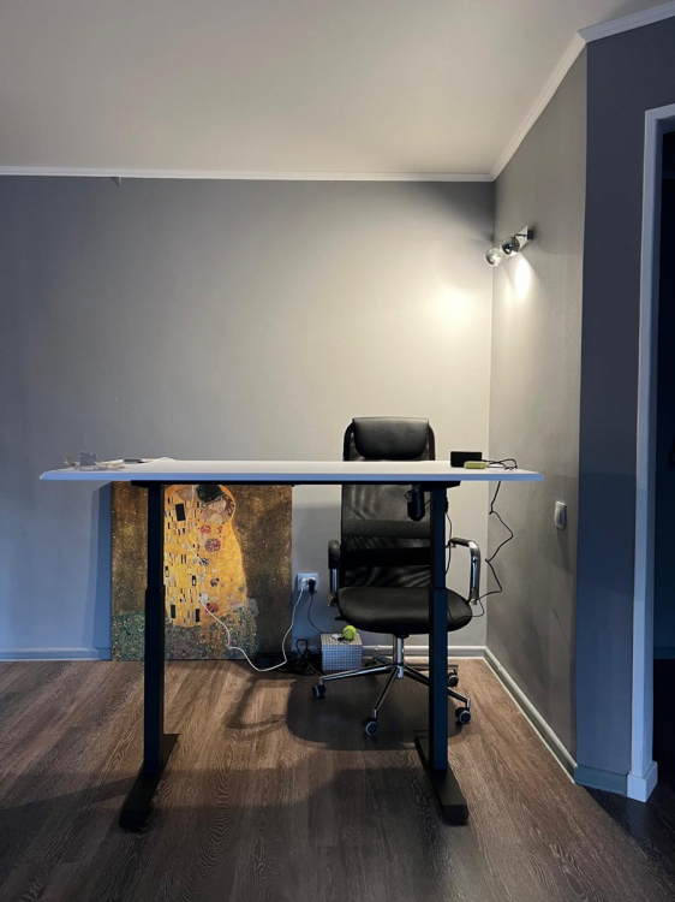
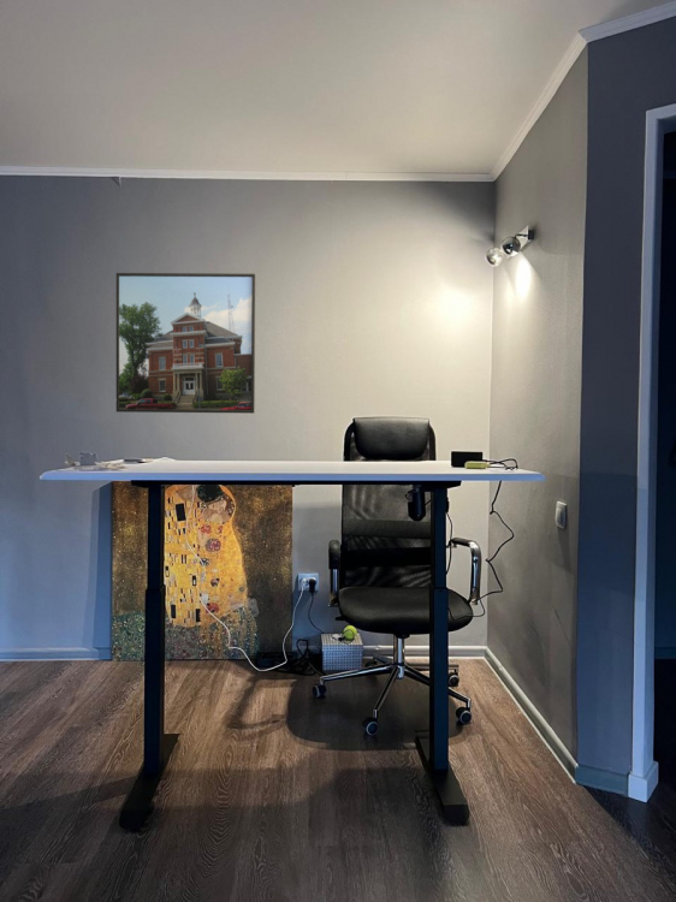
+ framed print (185, 343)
